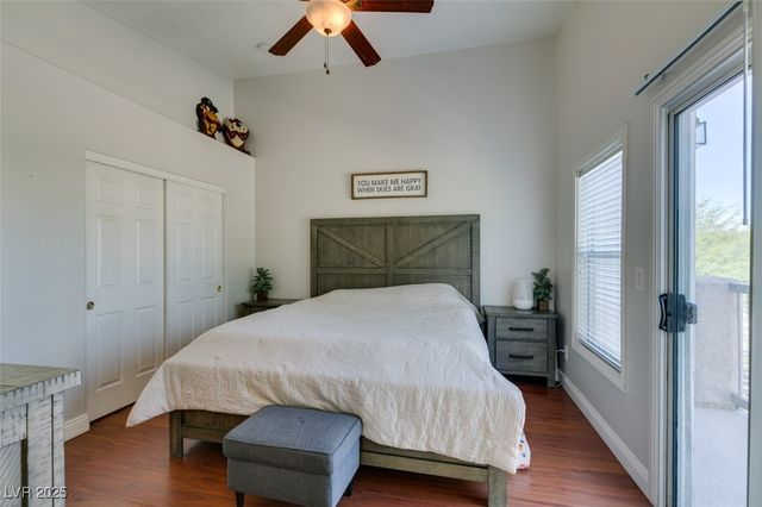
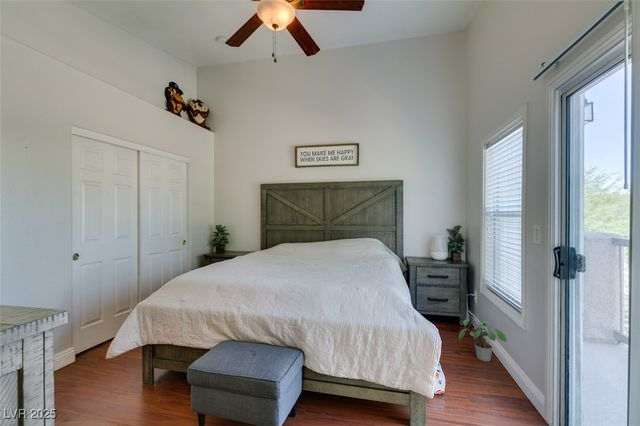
+ potted plant (478, 338)
